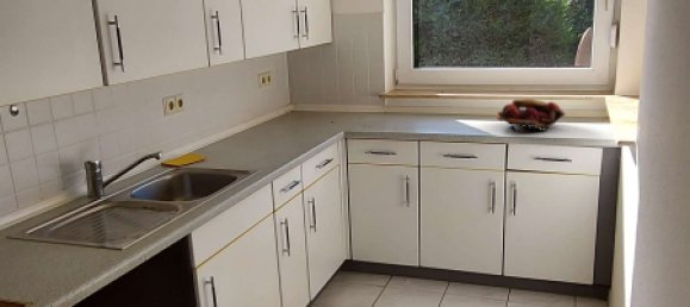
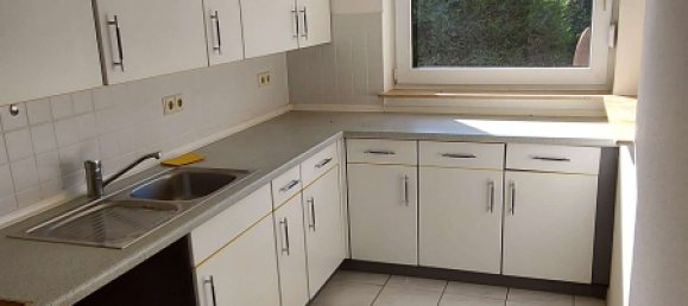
- fruit basket (528, 113)
